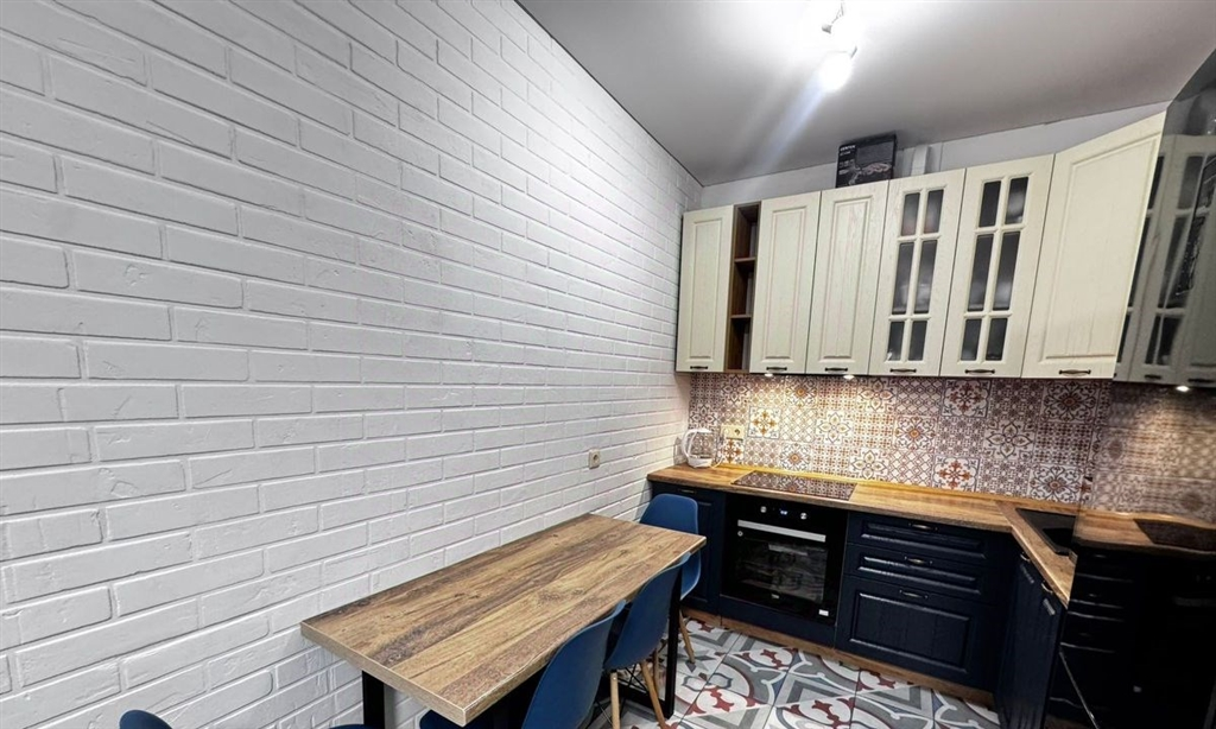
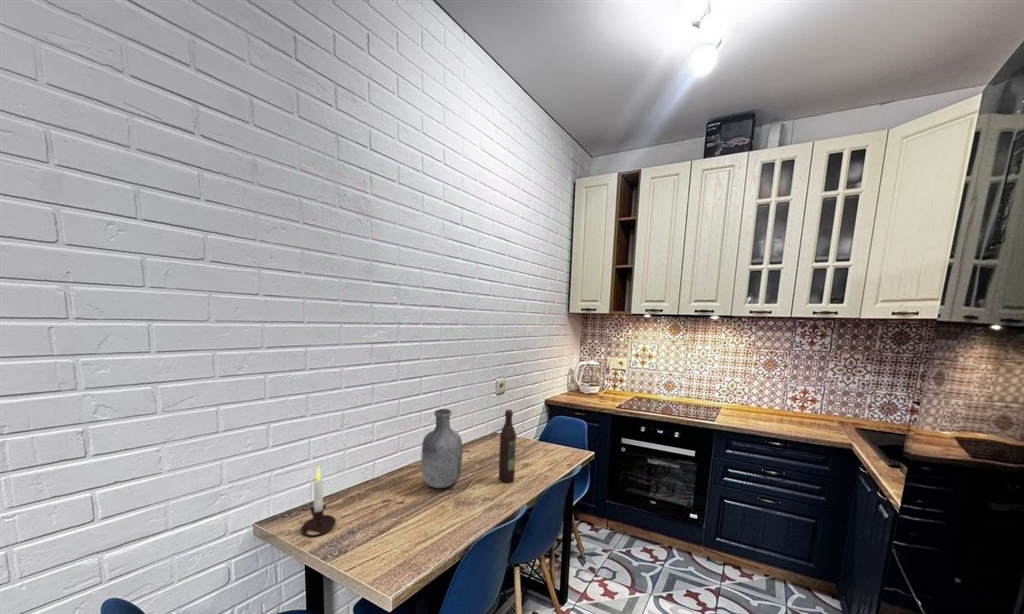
+ vase (442, 447)
+ wine bottle (507, 445)
+ candle (317, 494)
